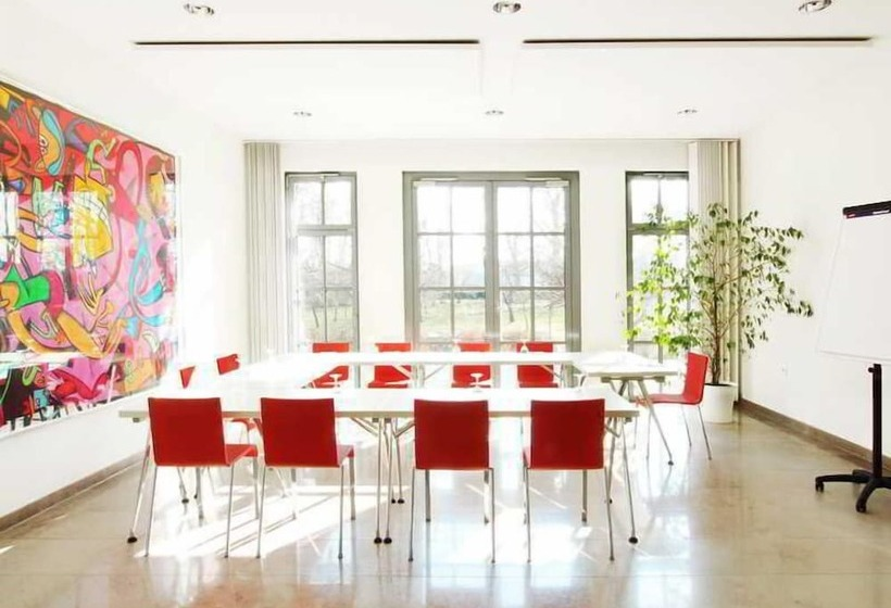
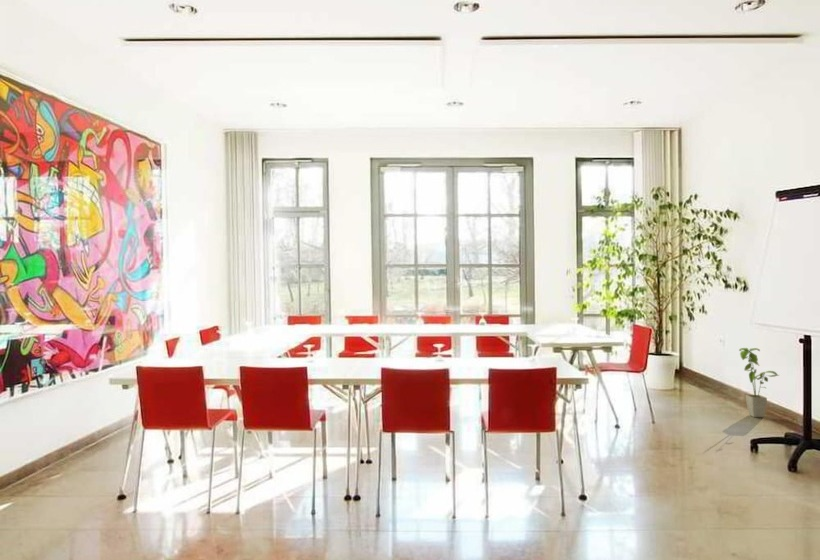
+ house plant (754, 382)
